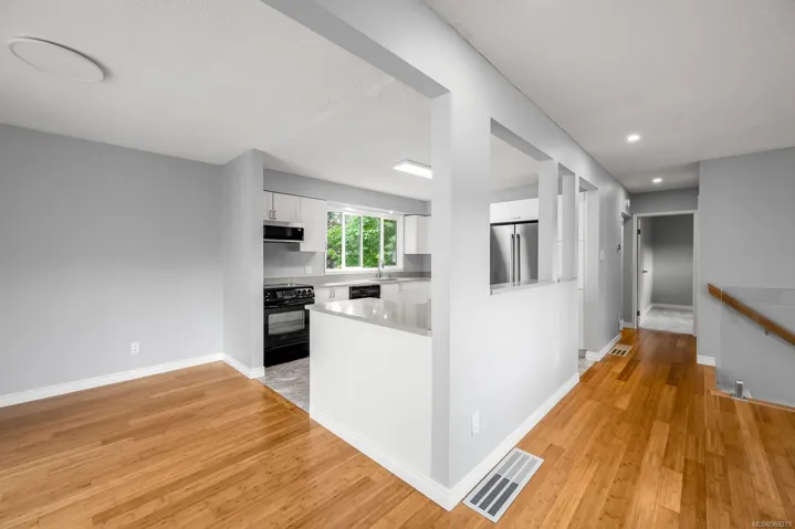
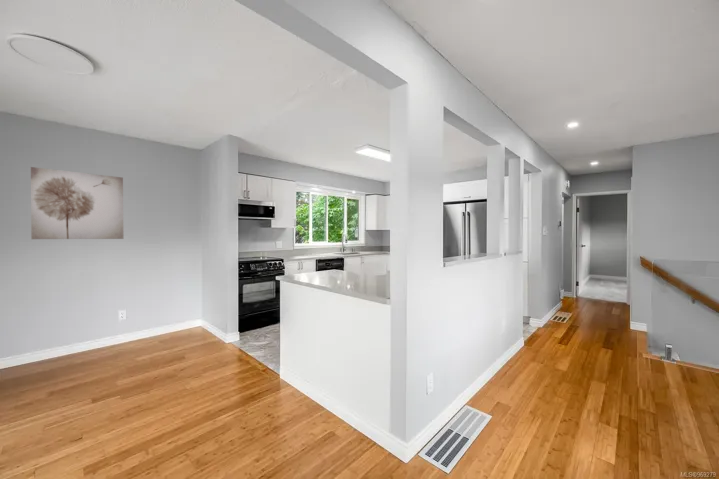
+ wall art (80, 205)
